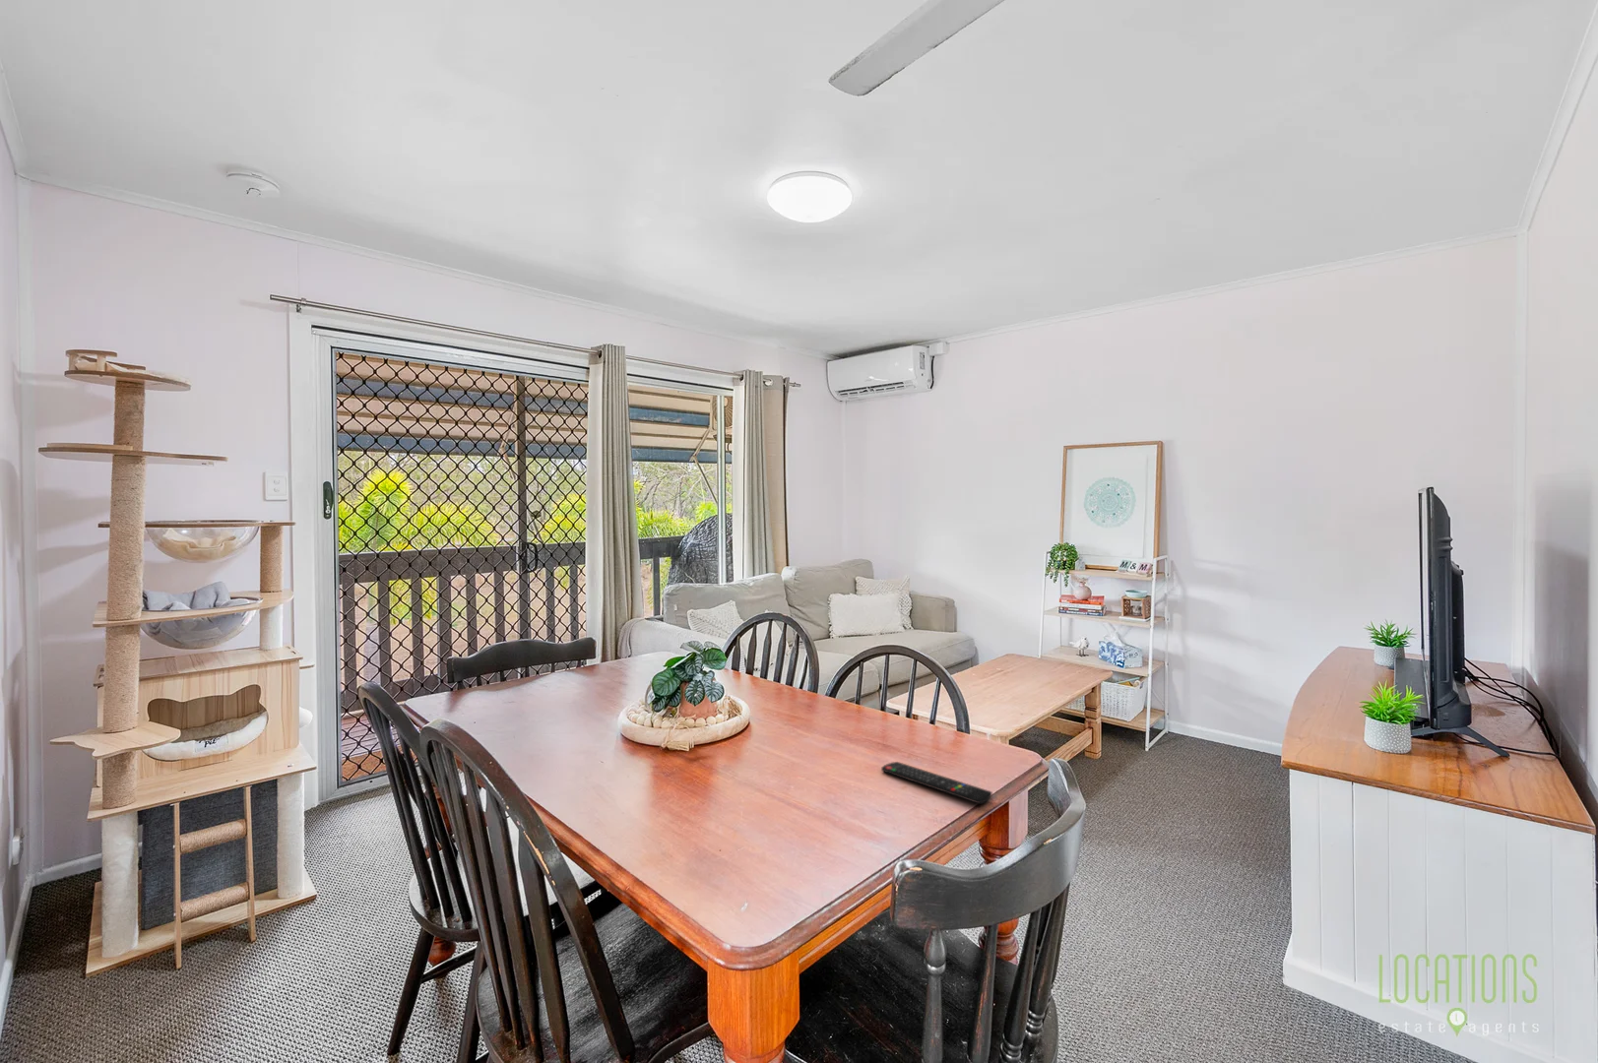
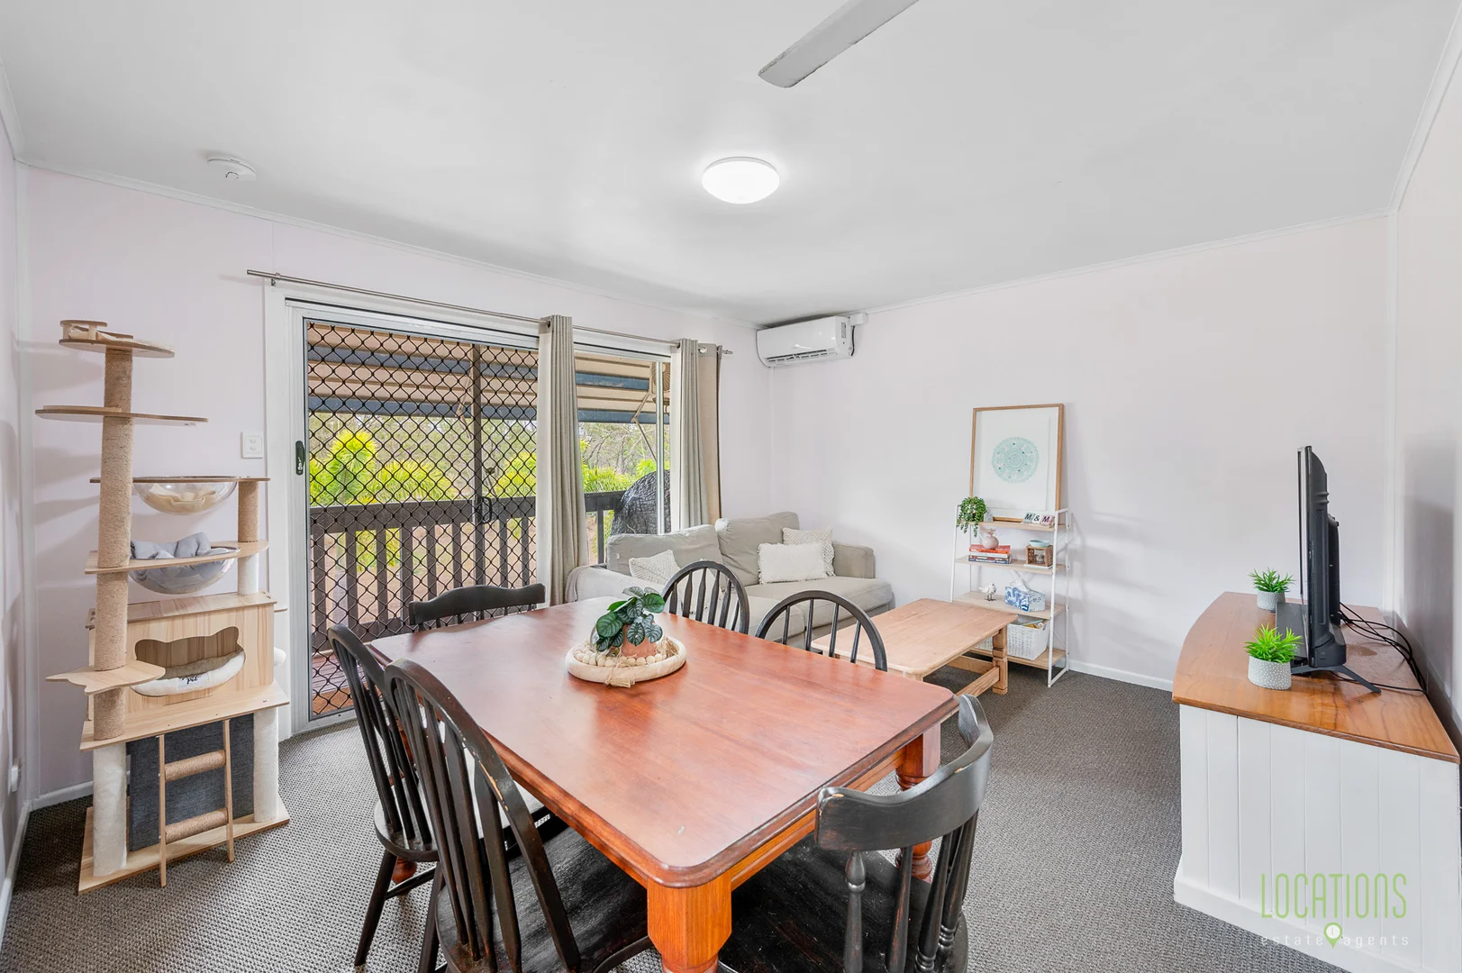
- remote control (932, 782)
